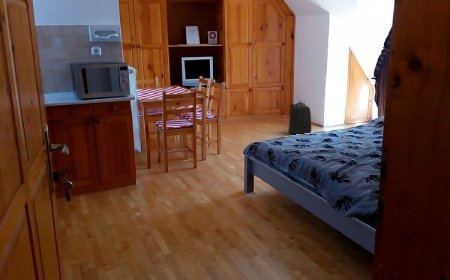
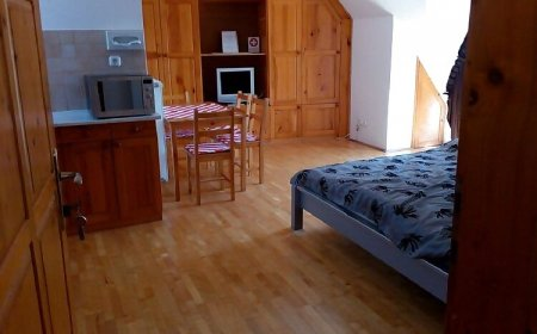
- backpack (299, 117)
